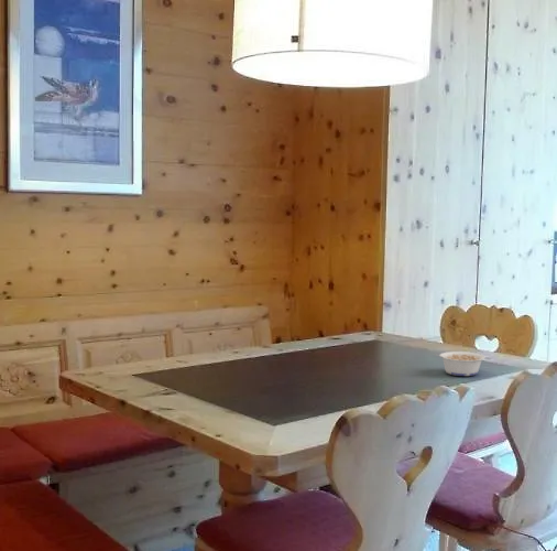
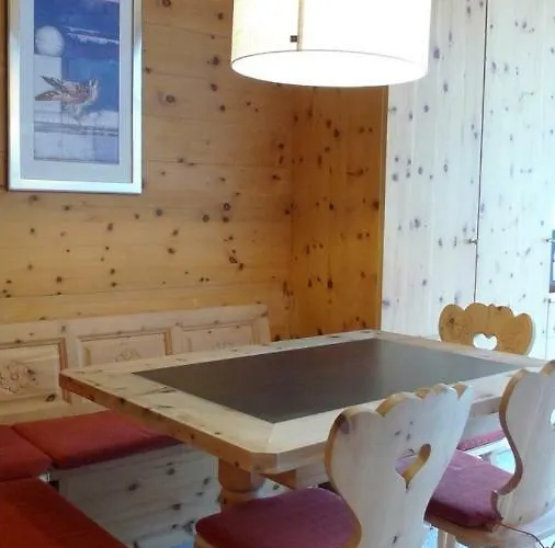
- legume (460, 363)
